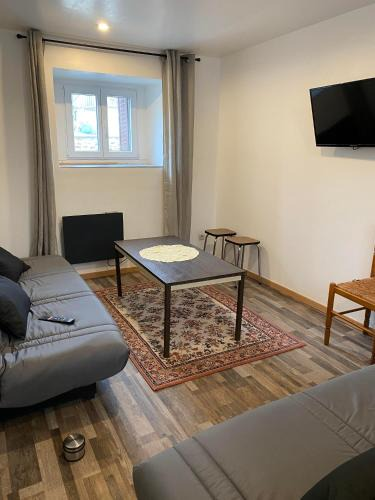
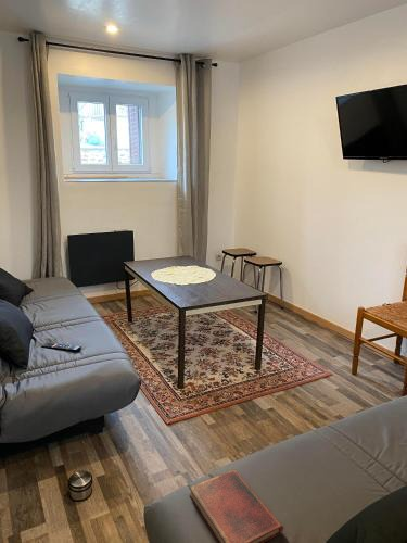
+ diary (233, 508)
